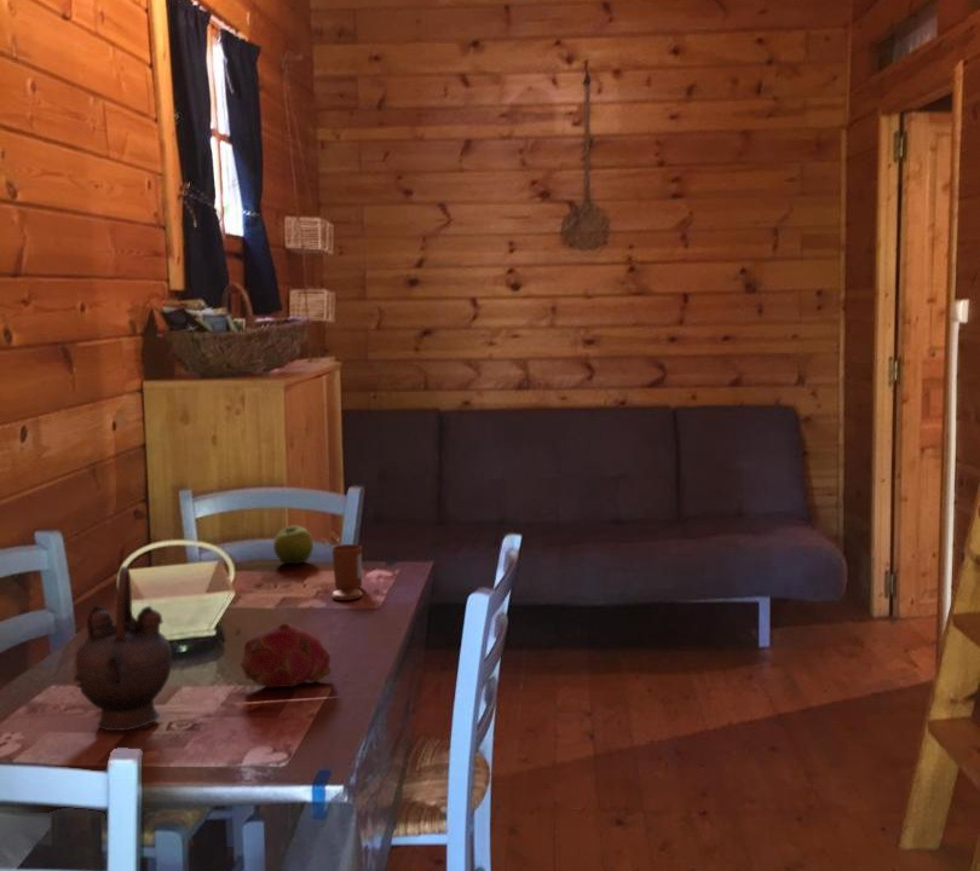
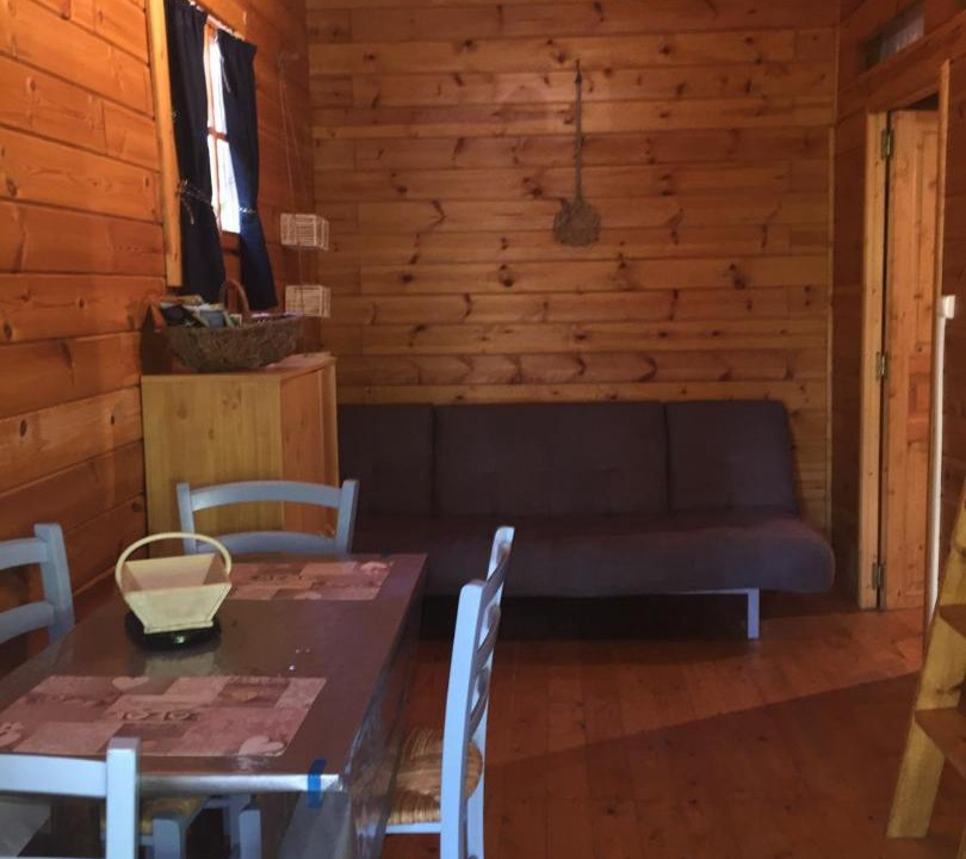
- fruit (293, 544)
- teapot (121, 648)
- fruit (286, 654)
- candle (346, 571)
